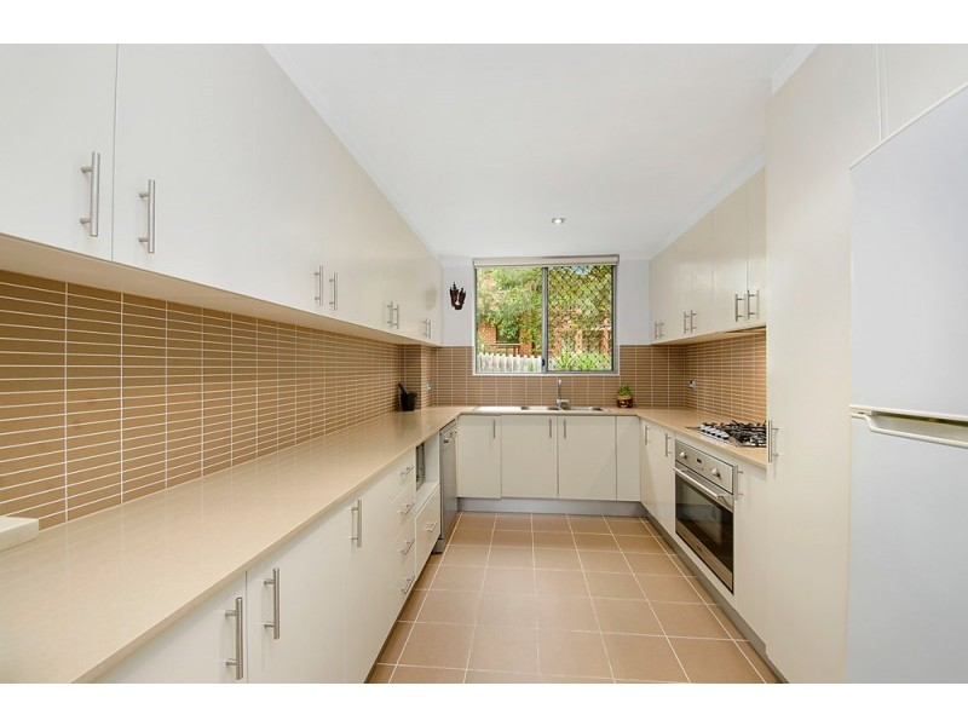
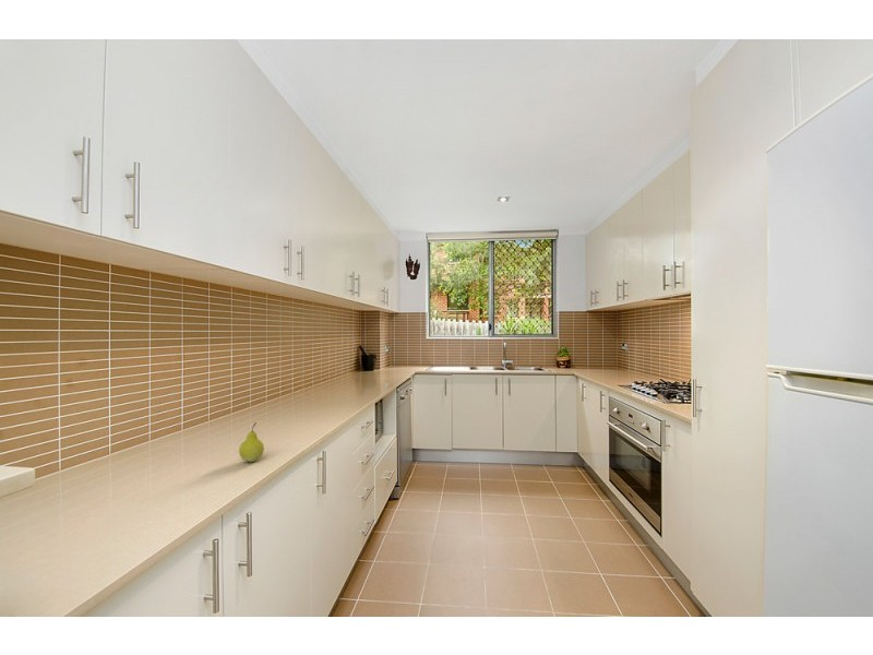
+ fruit (251, 441)
